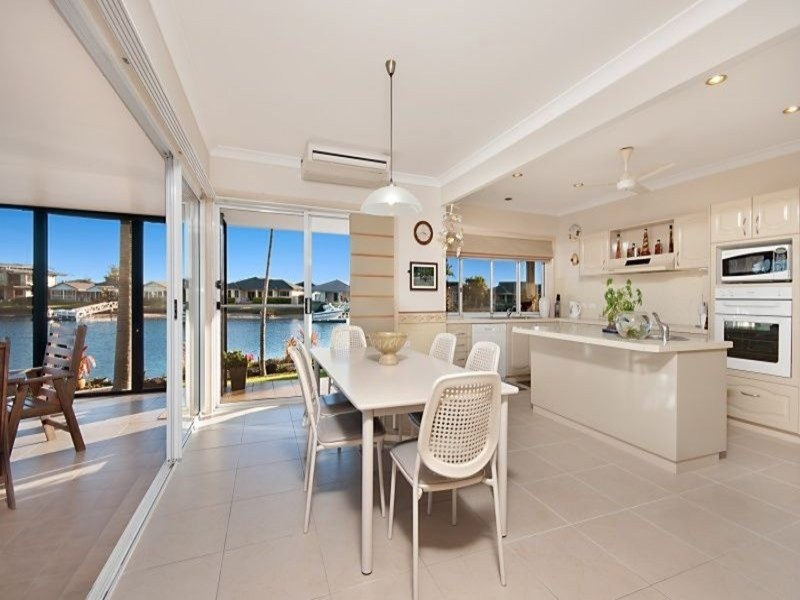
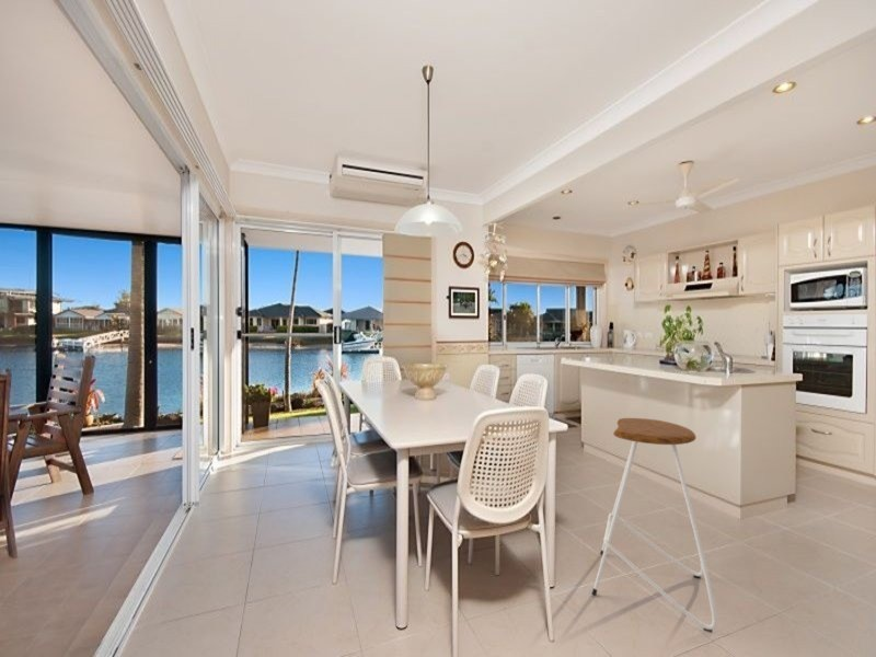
+ bar stool (633, 528)
